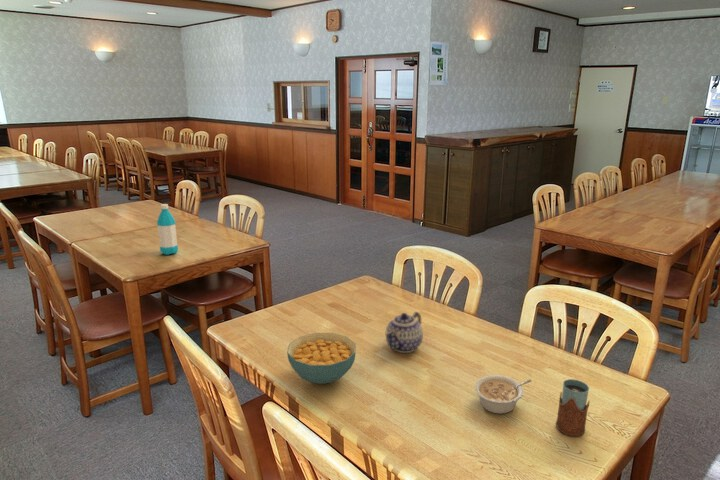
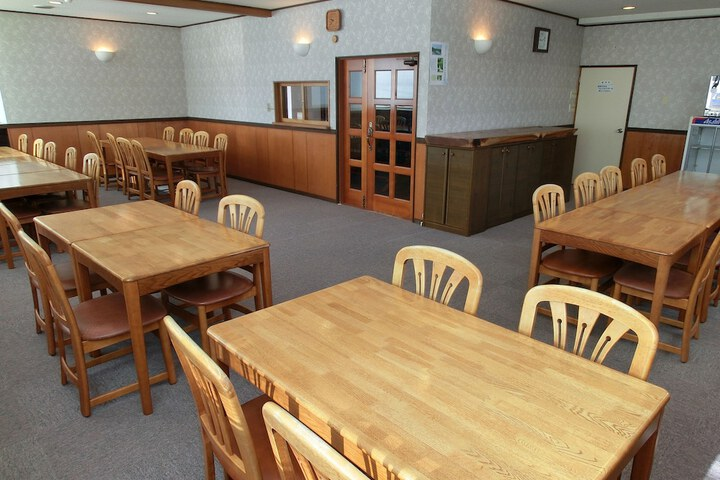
- teapot (404, 330)
- drinking glass (574, 404)
- legume (499, 393)
- cereal bowl (322, 363)
- water bottle (166, 229)
